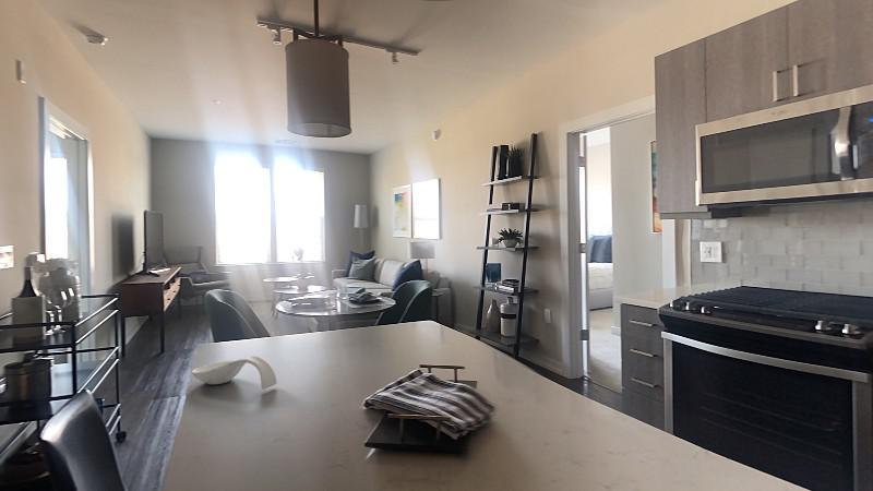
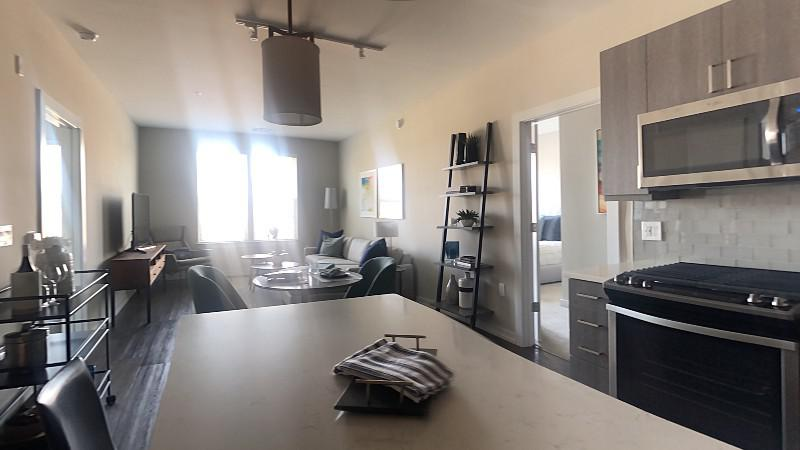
- spoon rest (235, 369)
